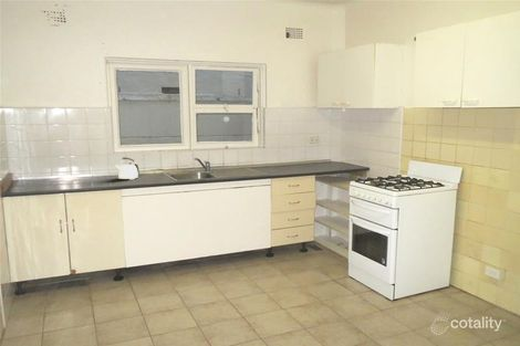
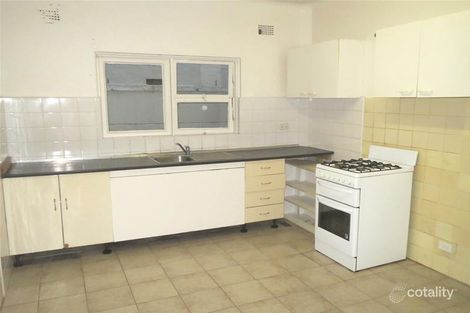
- kettle (127, 167)
